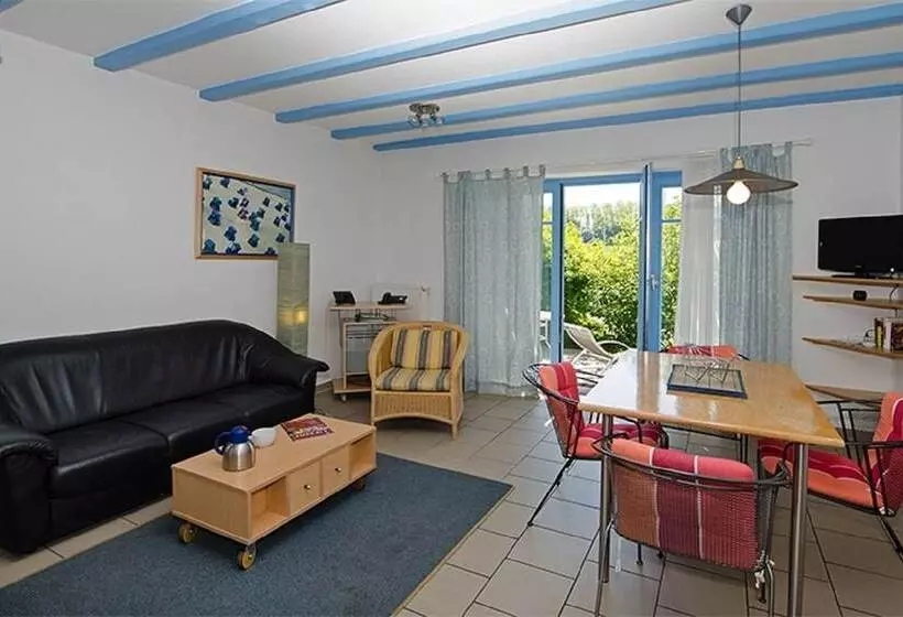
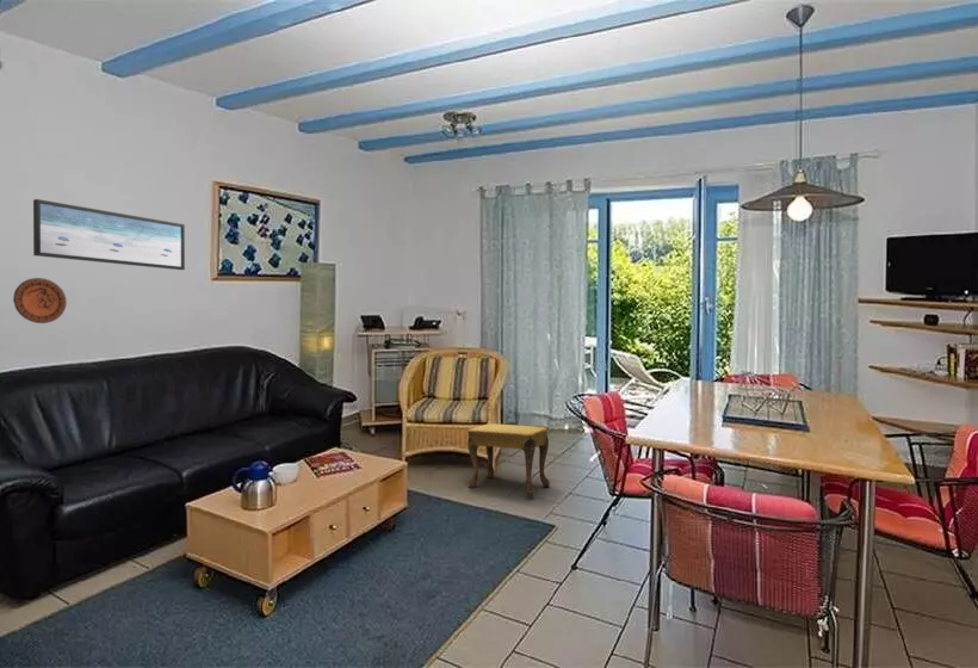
+ decorative plate (39, 301)
+ wall art (117, 237)
+ footstool (508, 447)
